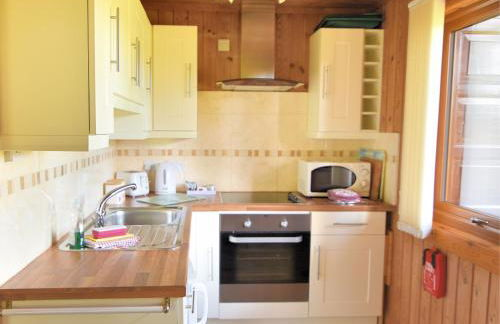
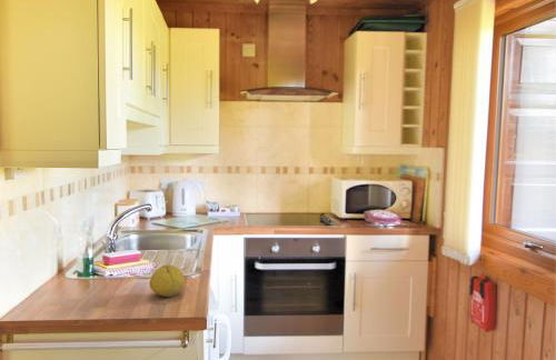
+ fruit (167, 280)
